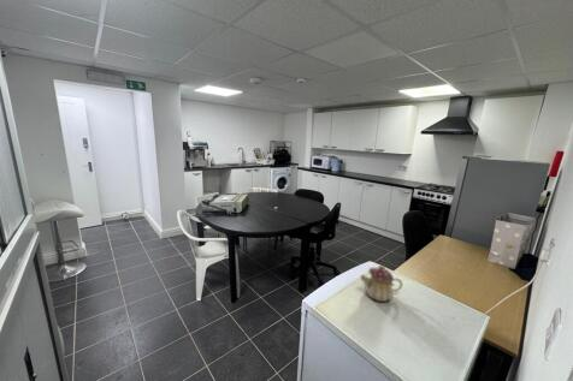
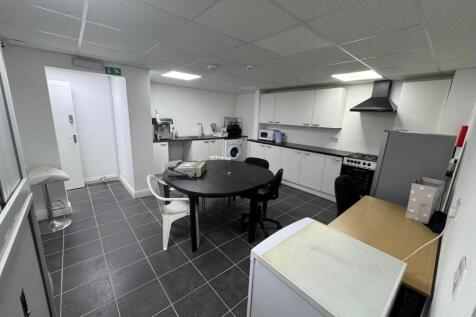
- teapot (382, 280)
